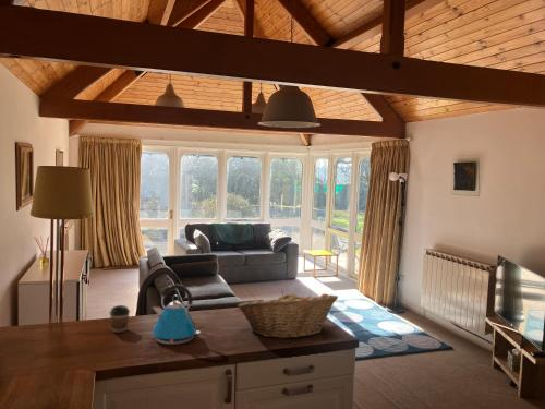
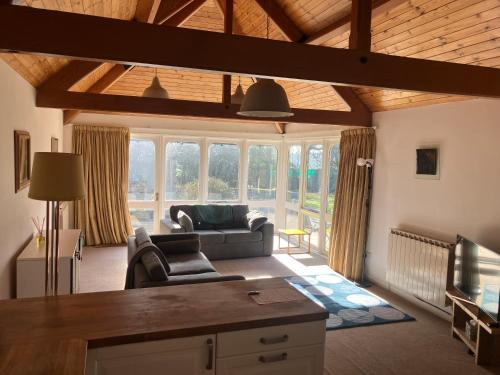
- fruit basket (288, 309)
- kettle (177, 311)
- coffee cup (119, 317)
